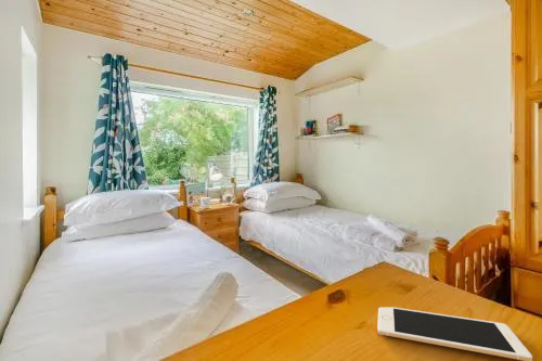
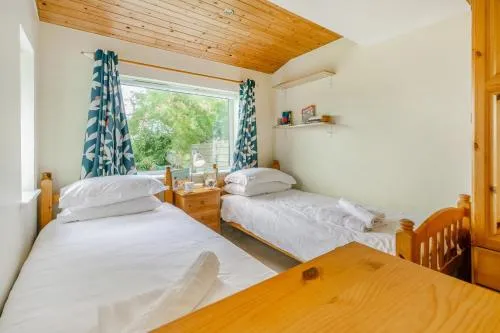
- cell phone (442, 328)
